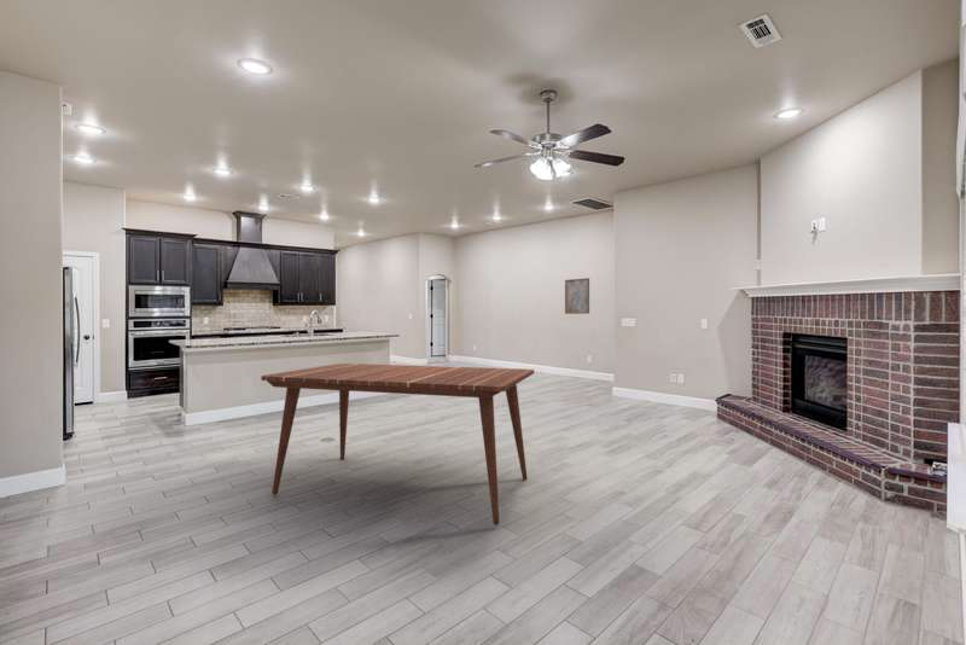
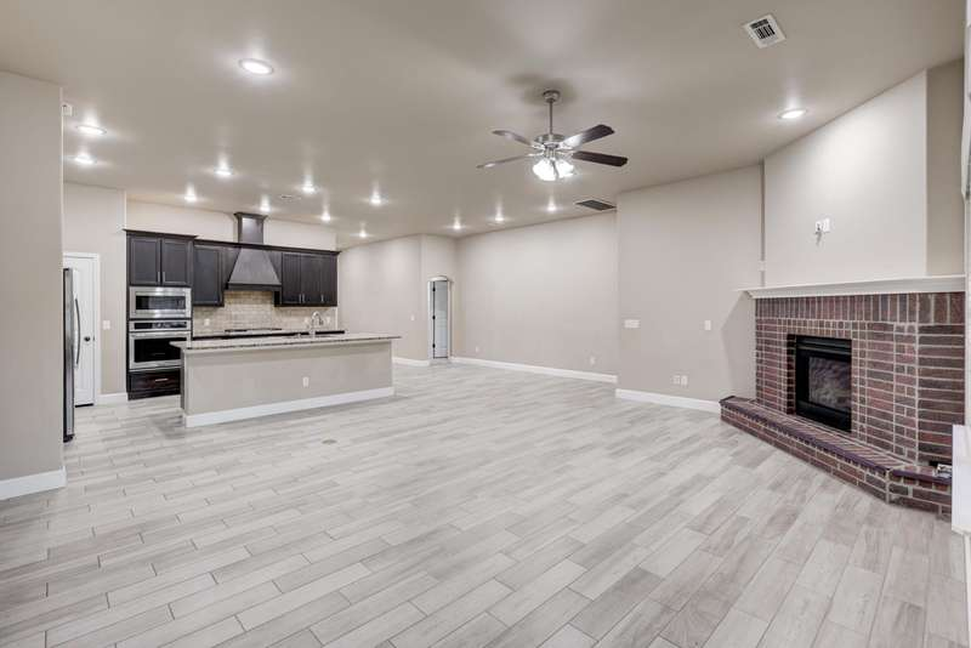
- dining table (405, 393)
- wall art (576, 296)
